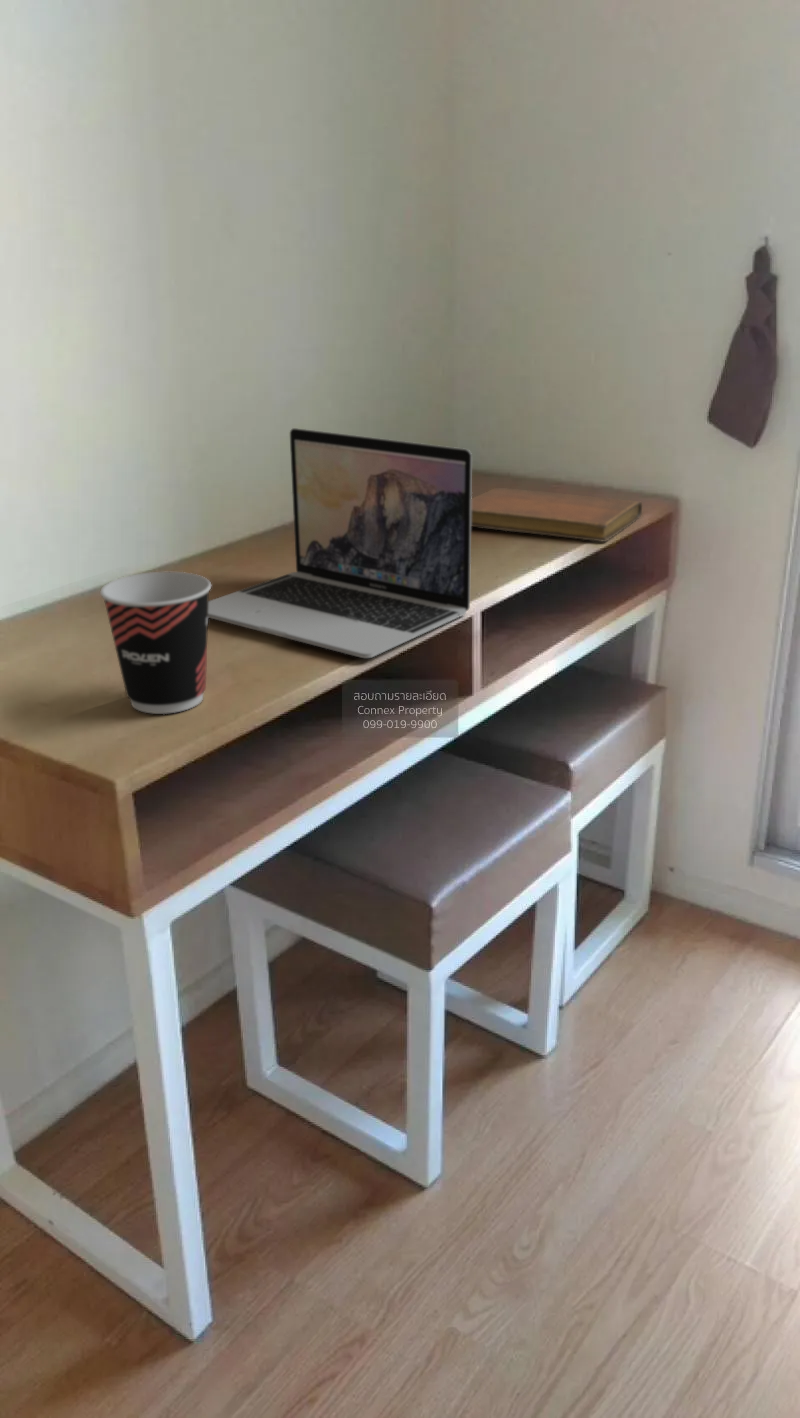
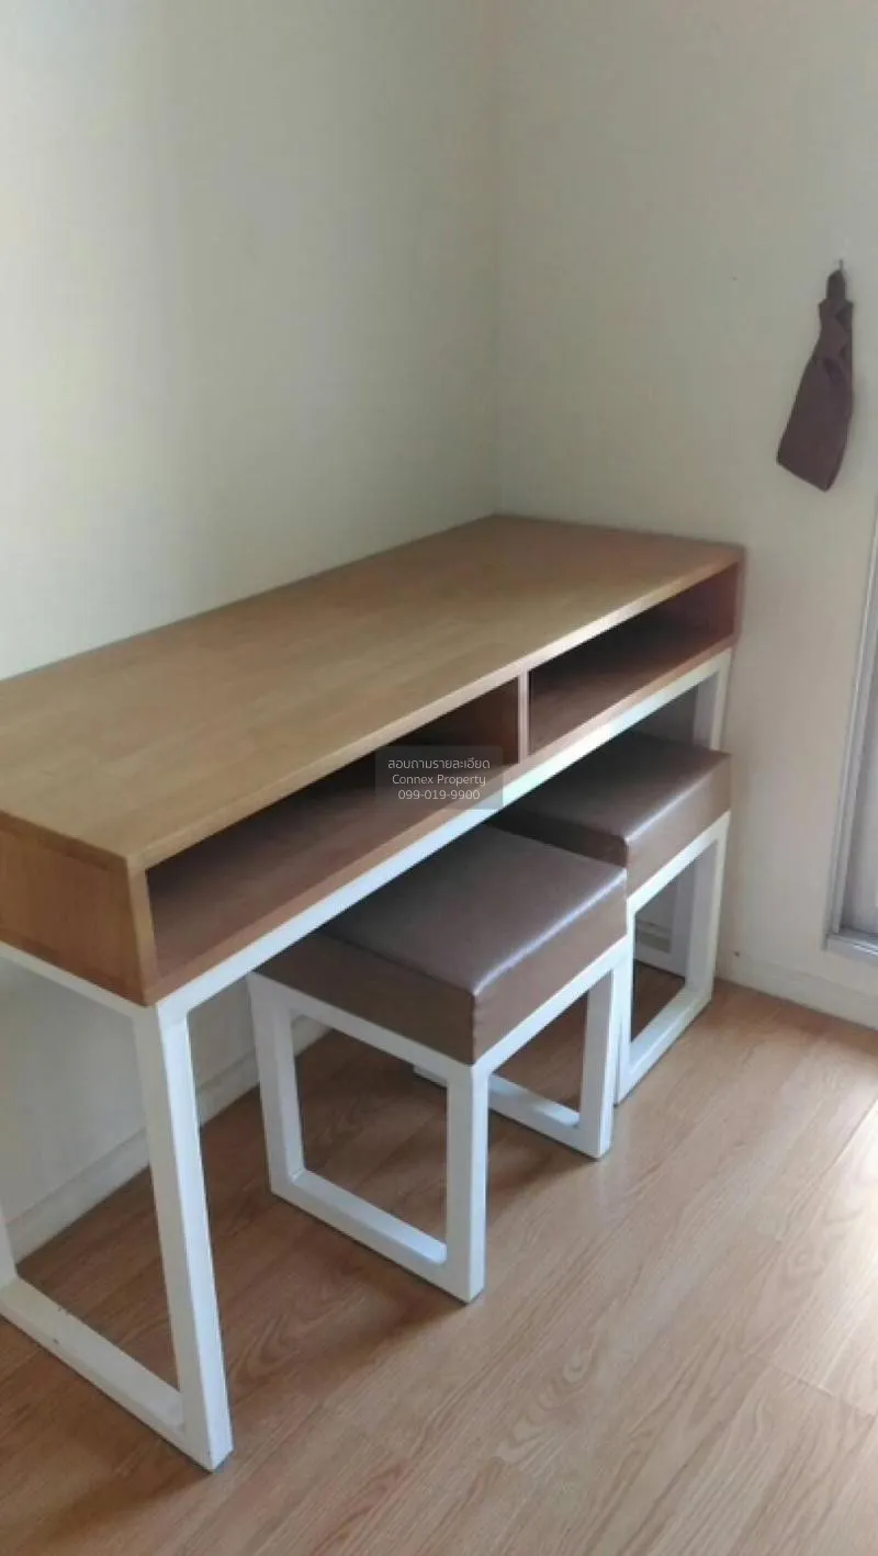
- notebook (547, 512)
- cup (161, 644)
- laptop (326, 535)
